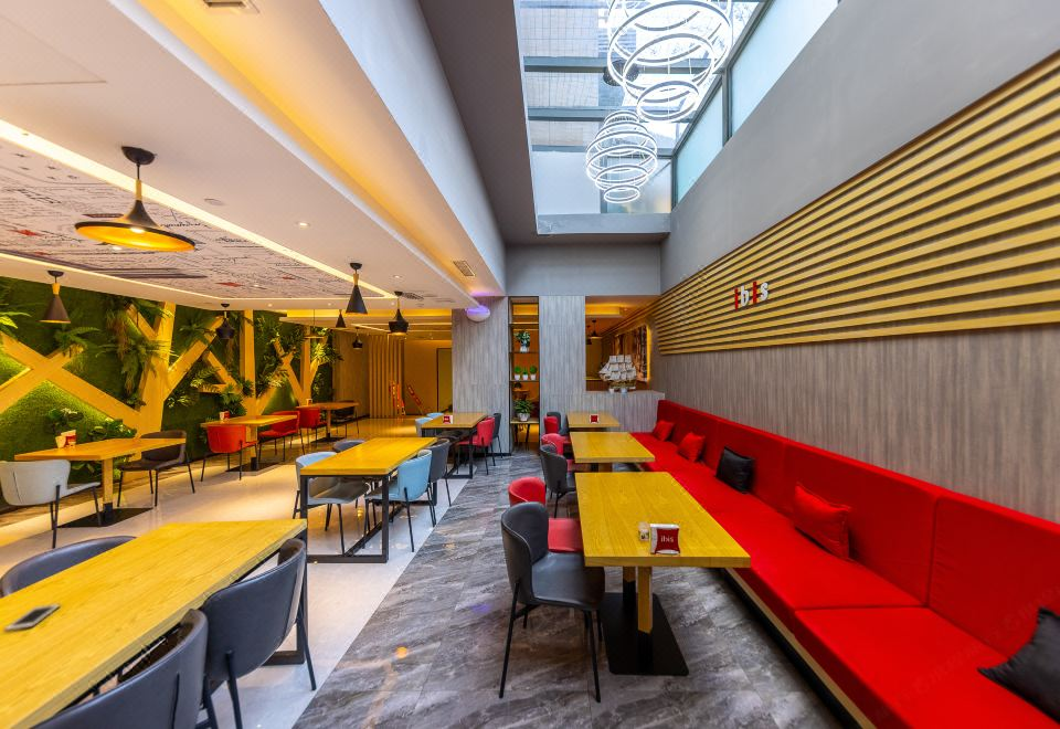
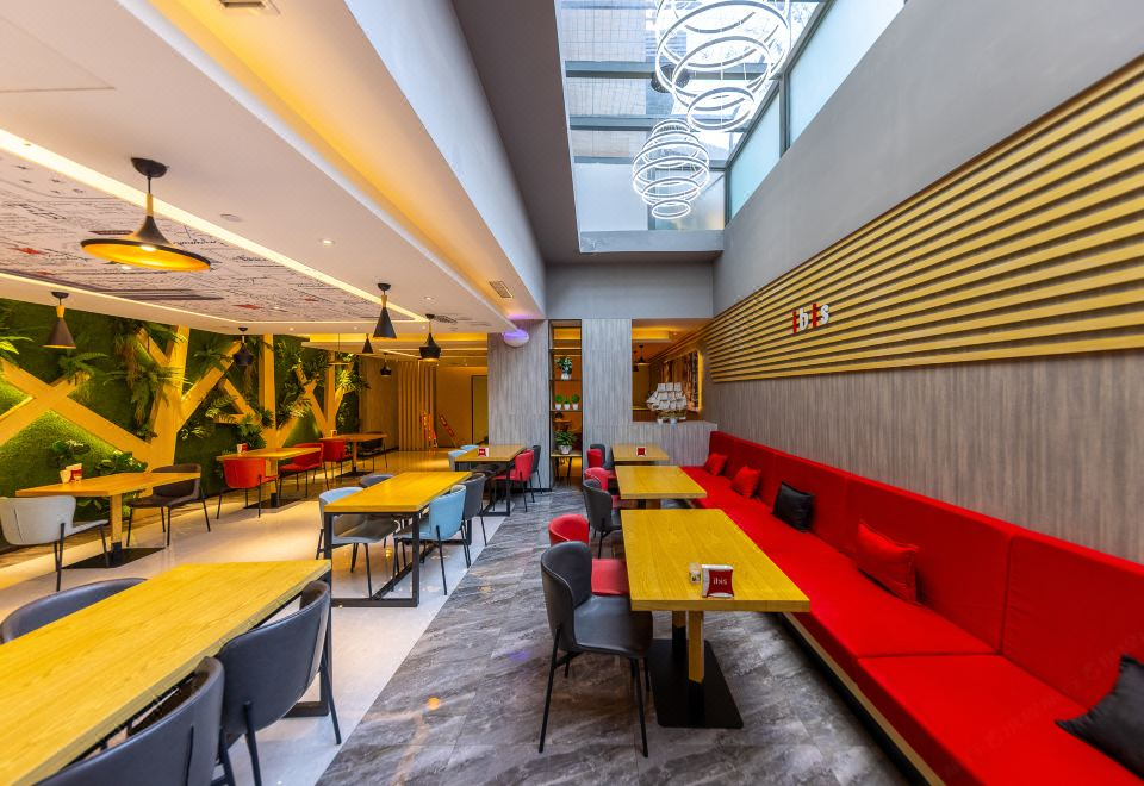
- cell phone (33, 616)
